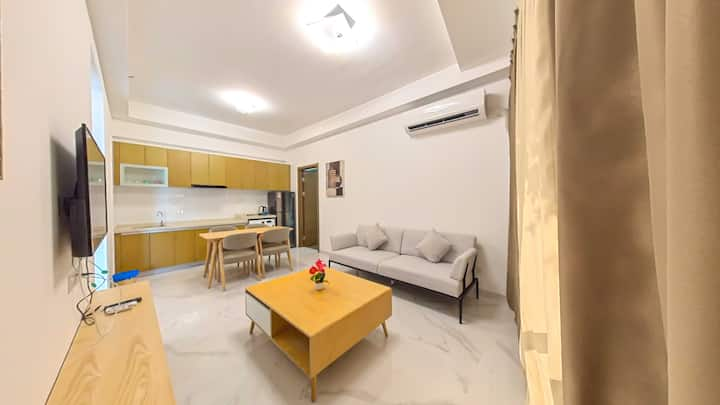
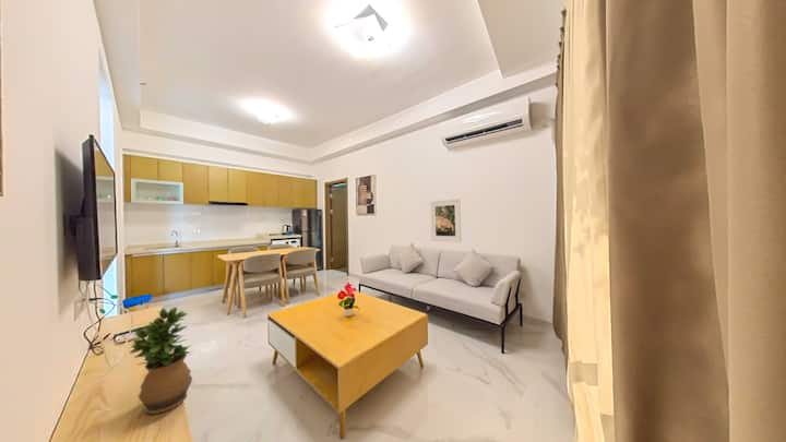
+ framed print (444, 220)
+ potted plant (158, 358)
